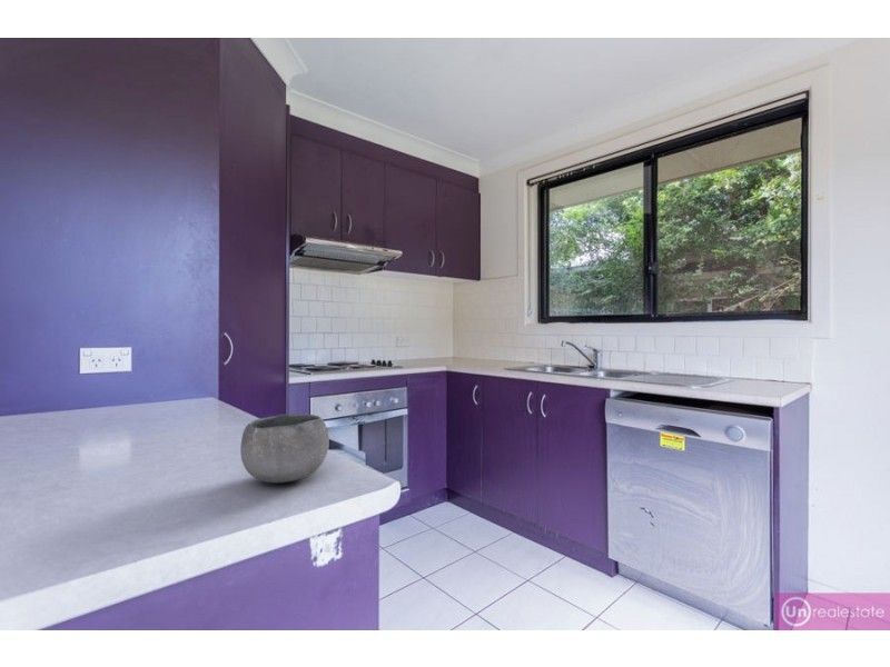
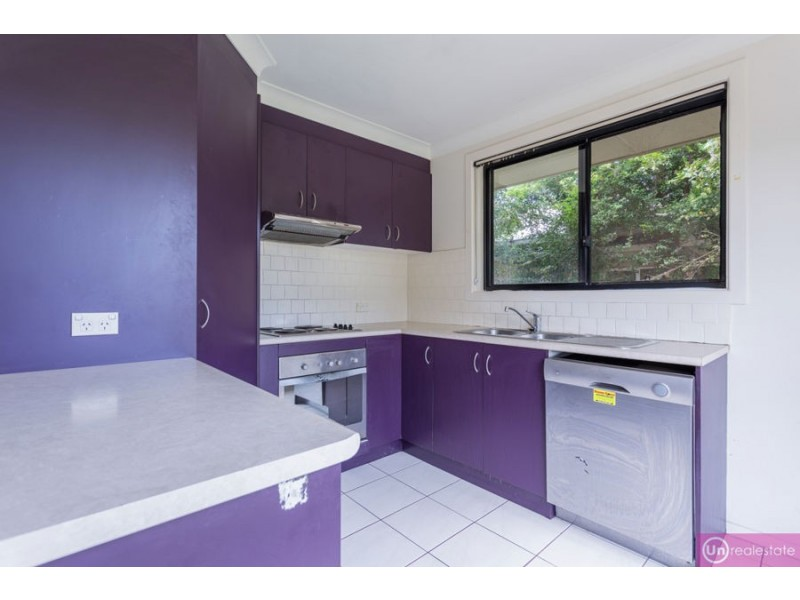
- bowl (286, 448)
